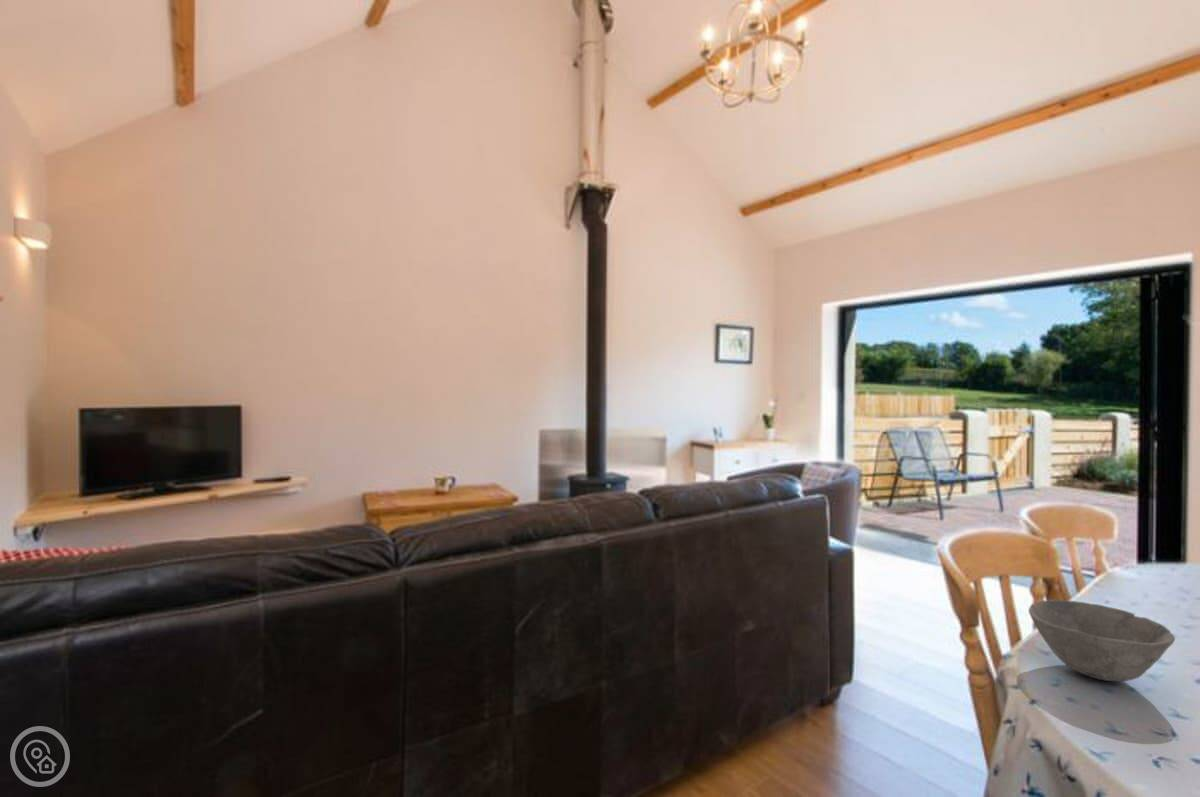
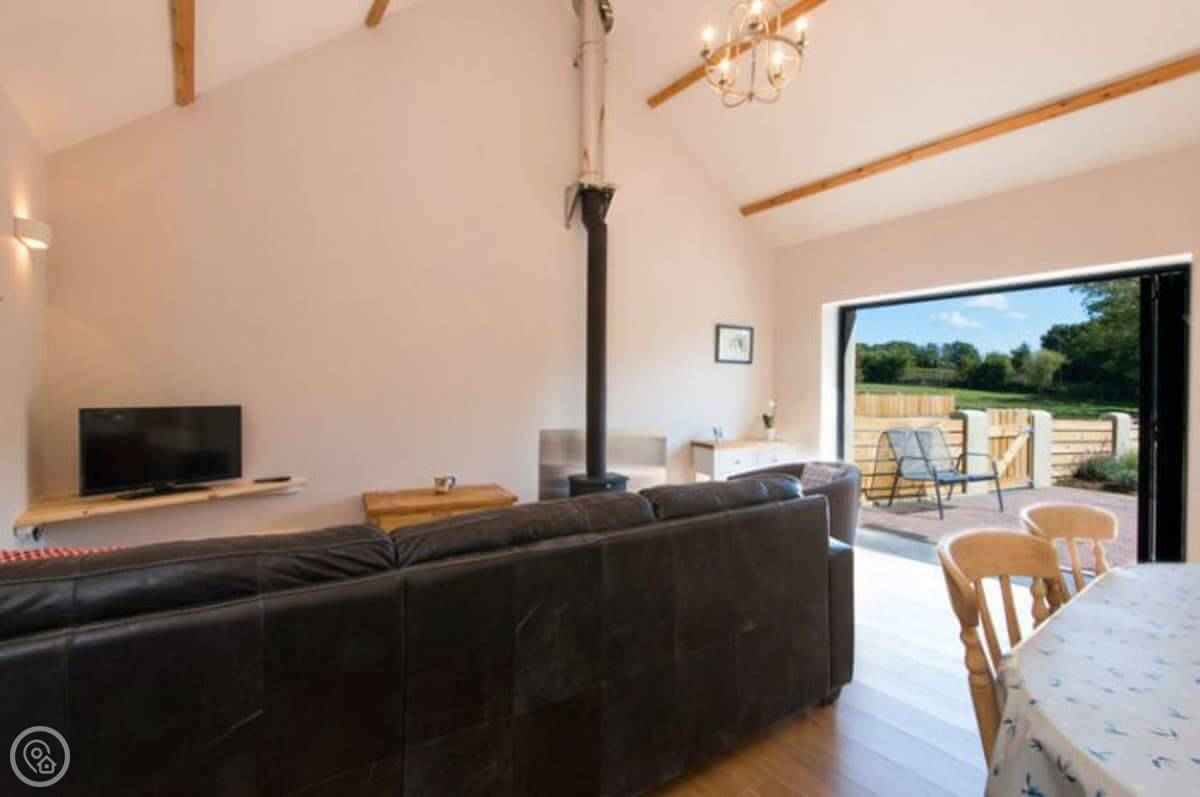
- bowl (1096, 646)
